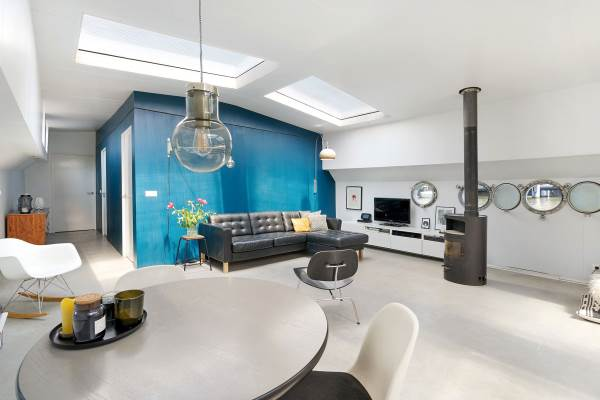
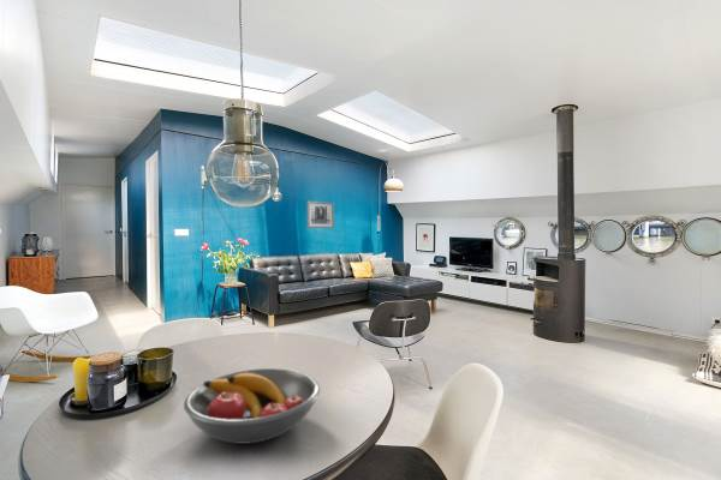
+ fruit bowl (255, 403)
+ wall art (321, 215)
